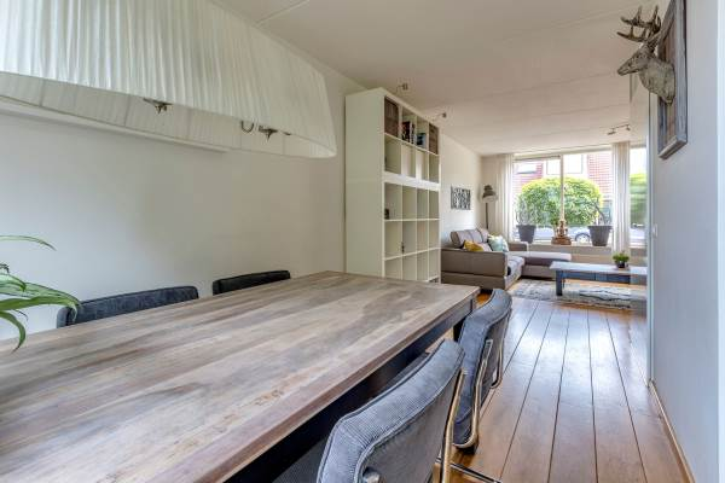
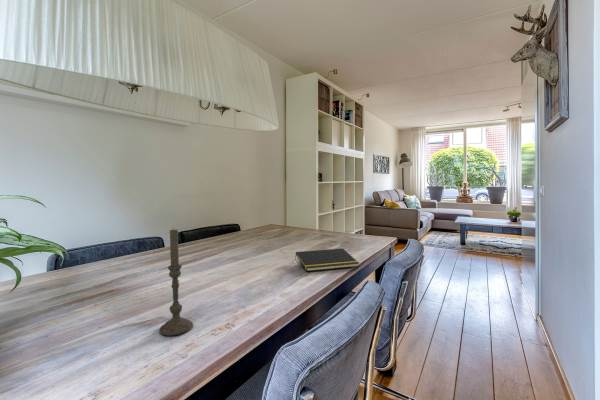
+ candle (175, 278)
+ notepad (326, 258)
